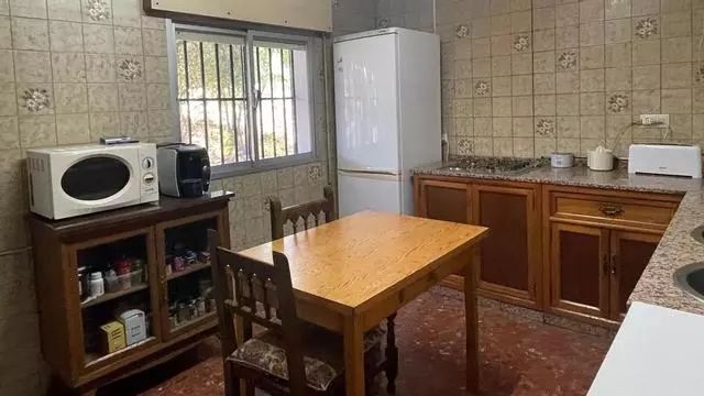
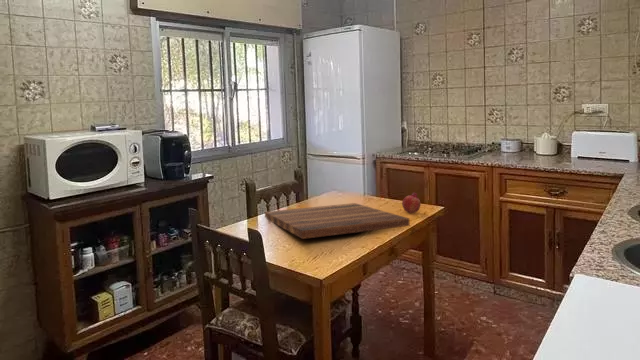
+ fruit (411, 202)
+ cutting board (332, 218)
